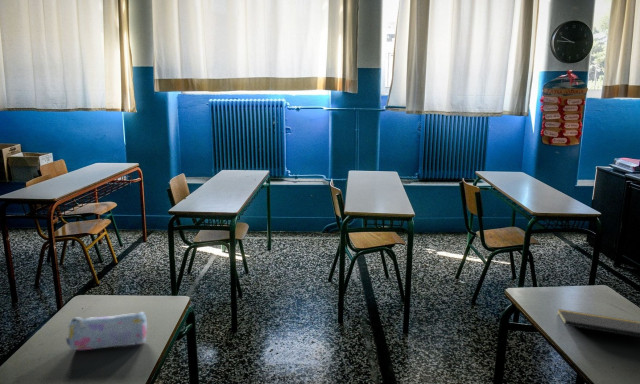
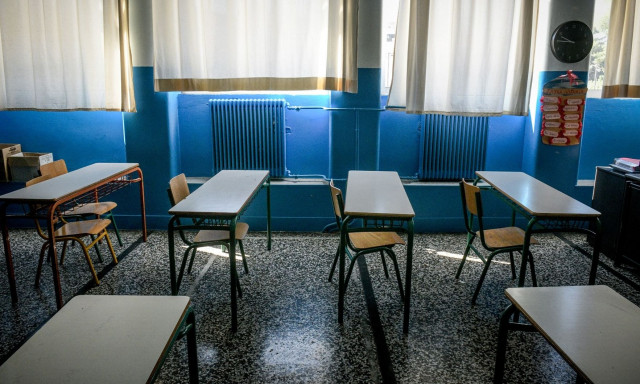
- notepad (601, 323)
- pencil case (109, 329)
